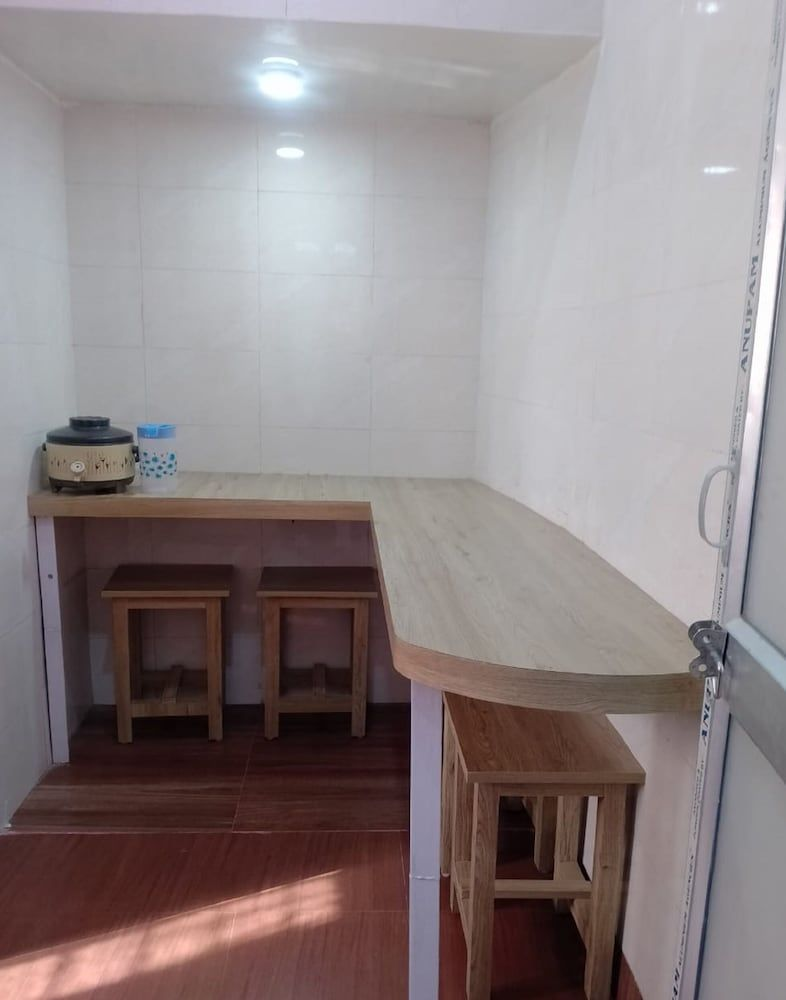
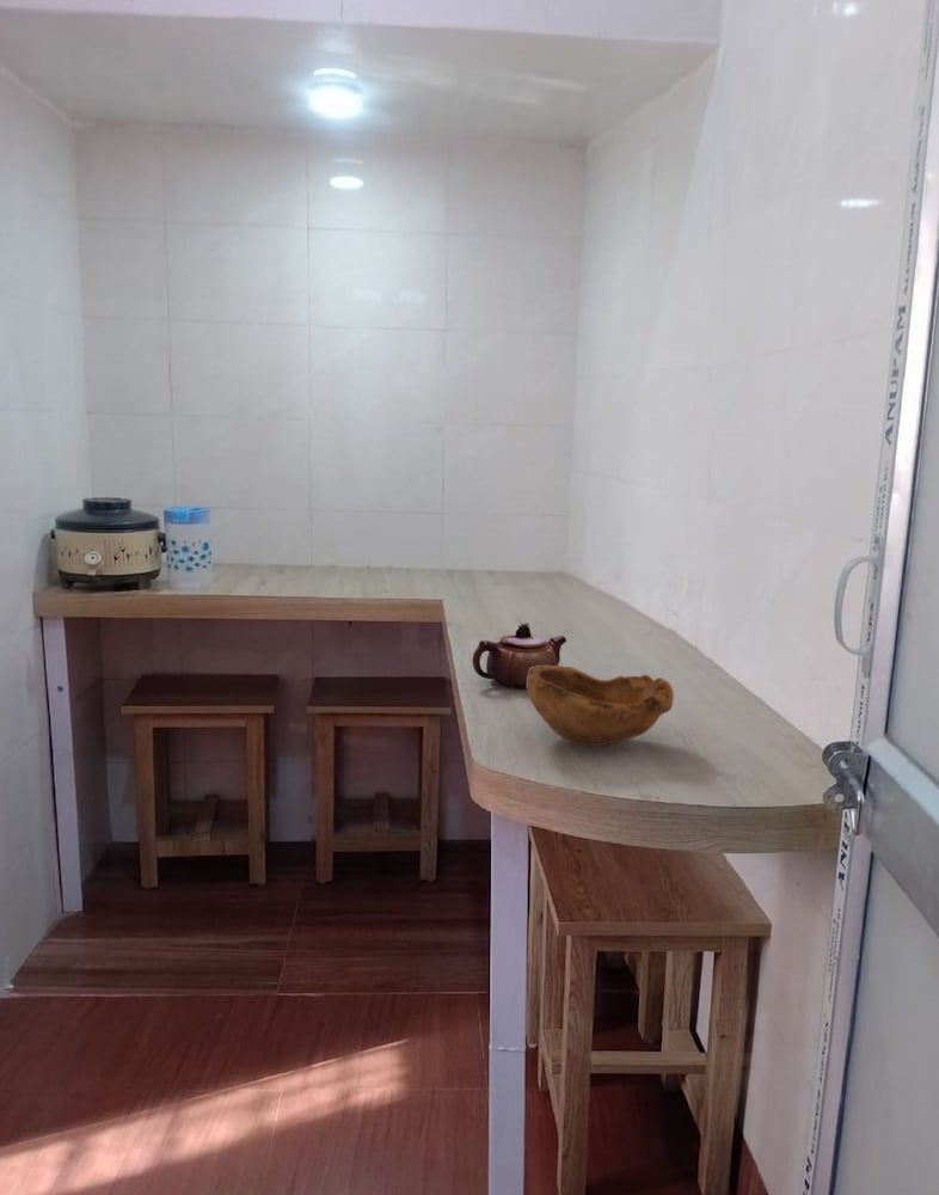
+ bowl (600, 706)
+ teapot (520, 652)
